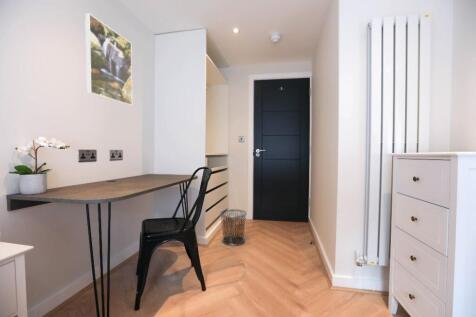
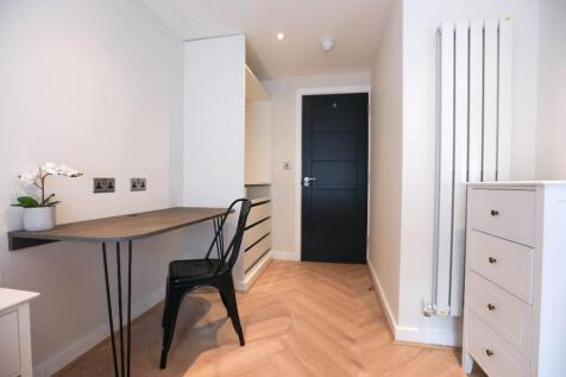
- waste bin (233, 226)
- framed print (111, 65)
